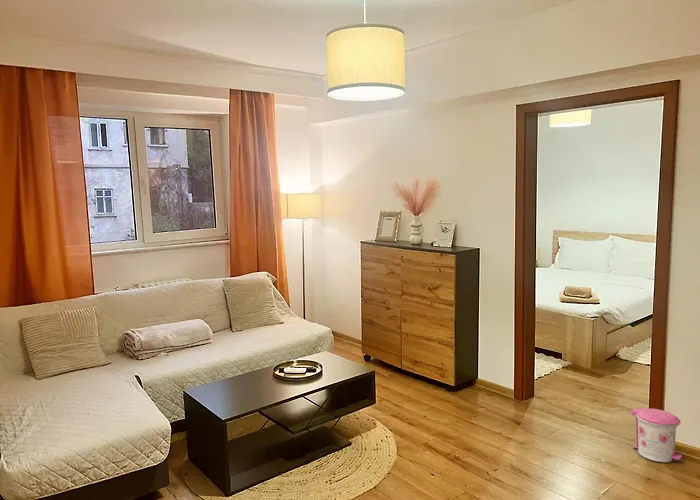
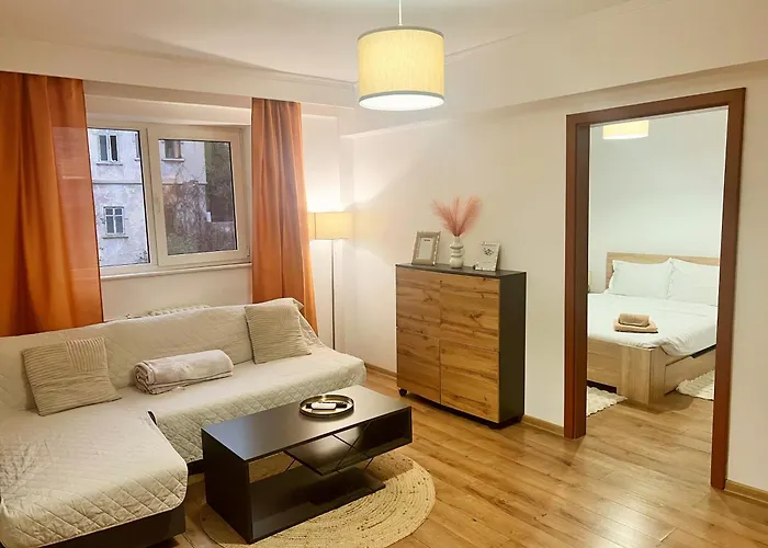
- trash can (656, 433)
